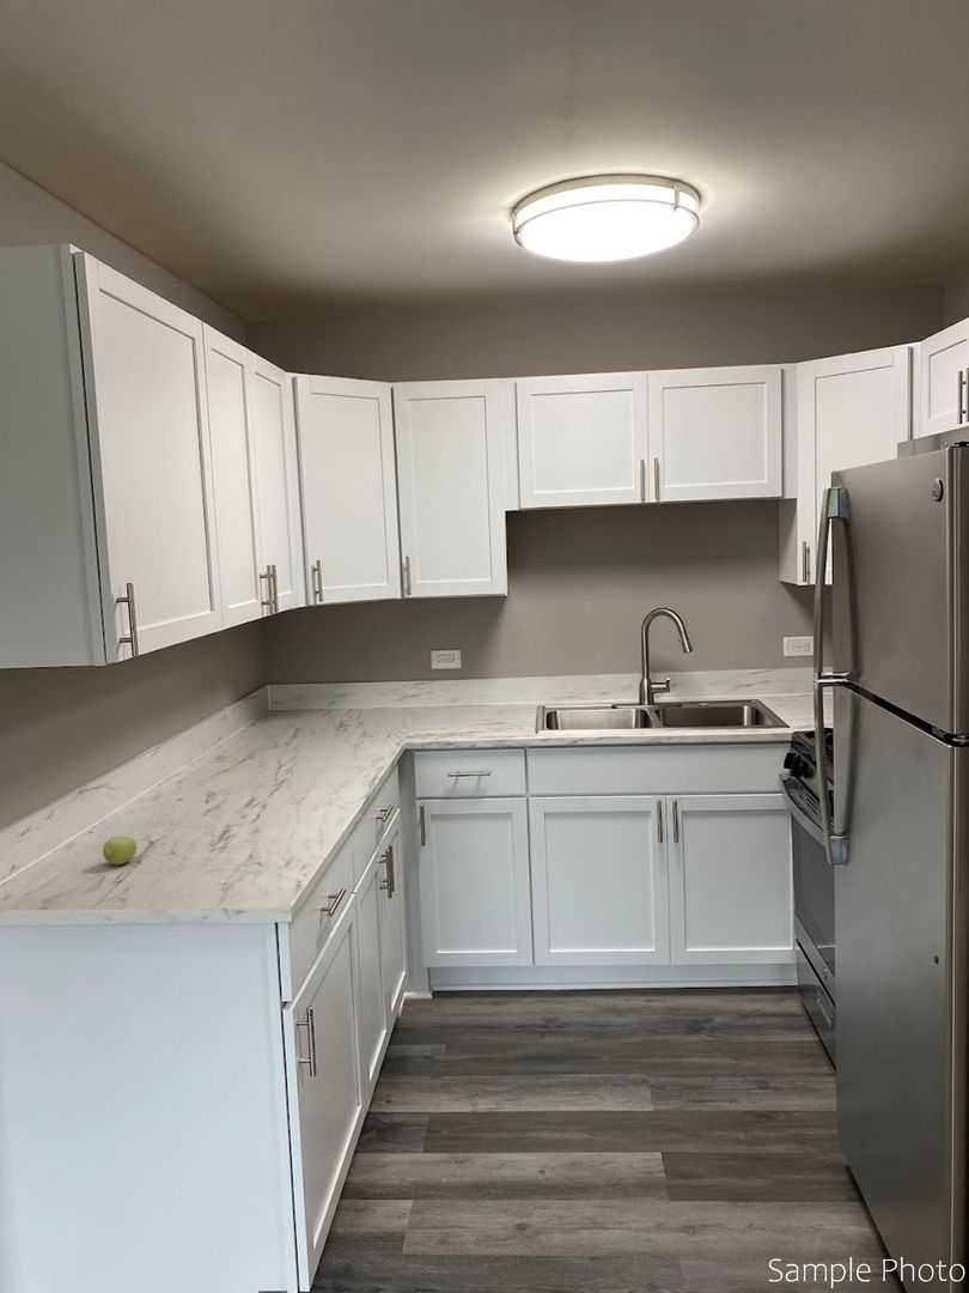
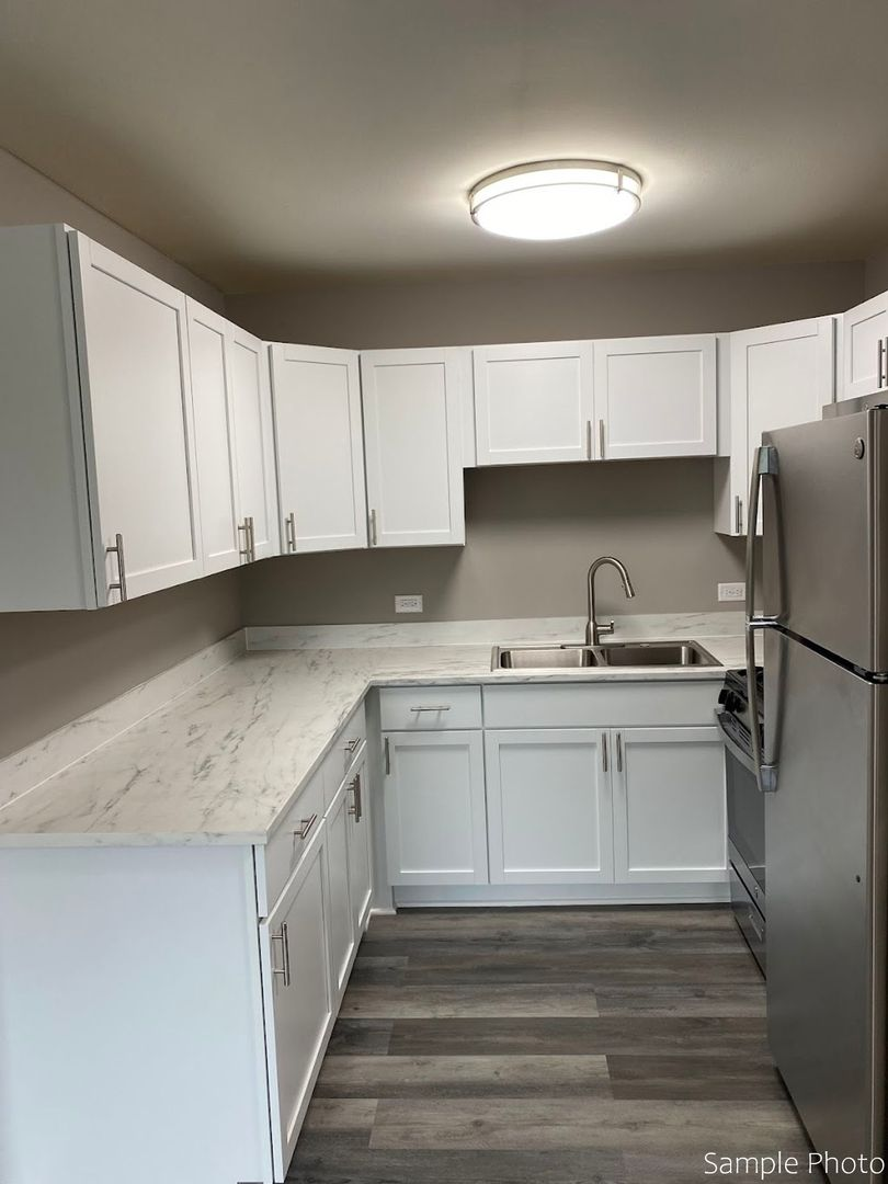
- fruit (120, 849)
